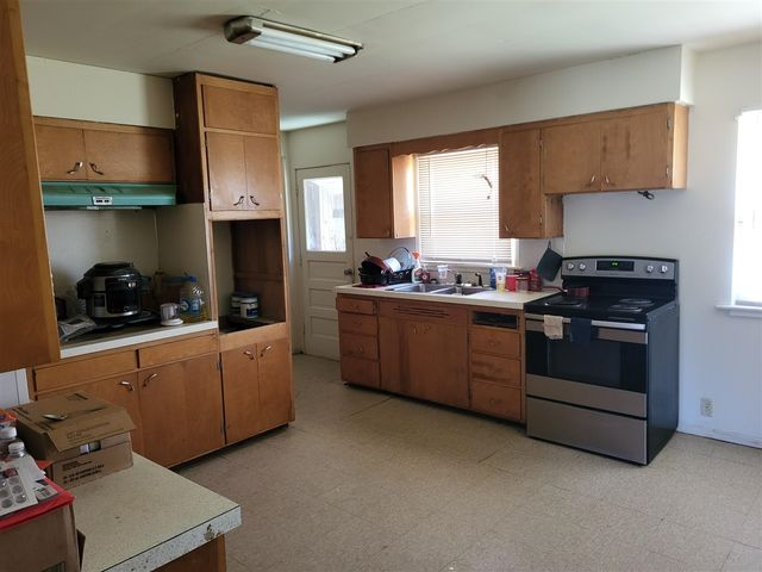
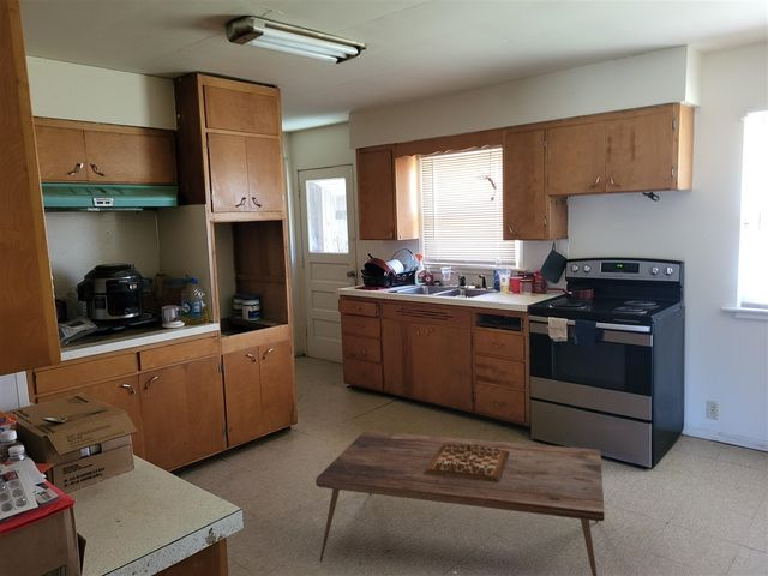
+ coffee table (463, 497)
